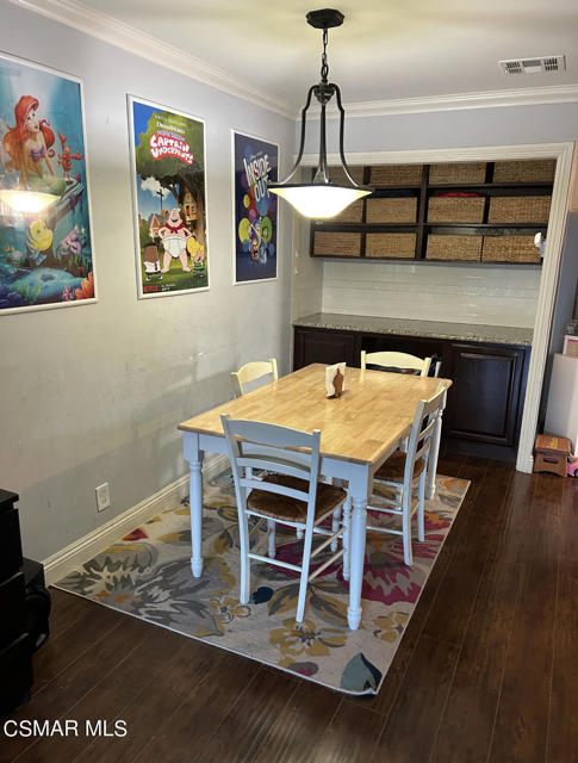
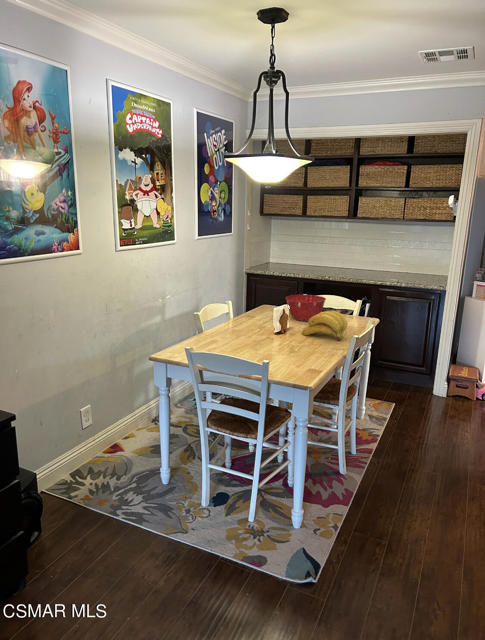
+ banana bunch (324, 324)
+ mixing bowl (305, 308)
